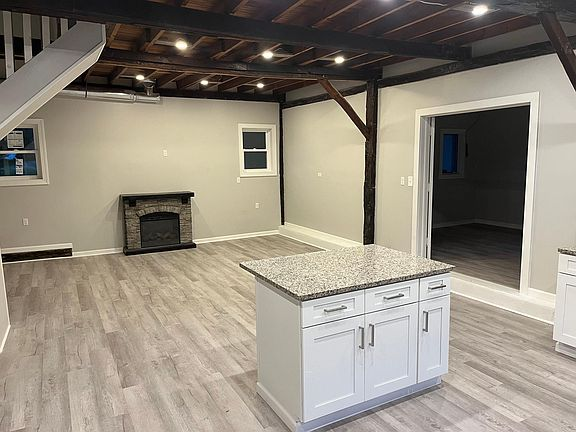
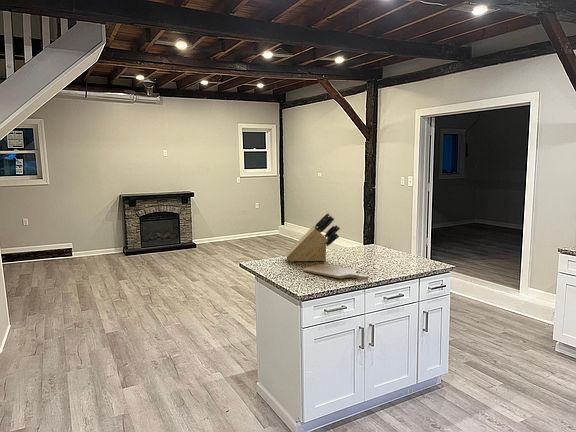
+ chopping board (338, 272)
+ knife block (312, 236)
